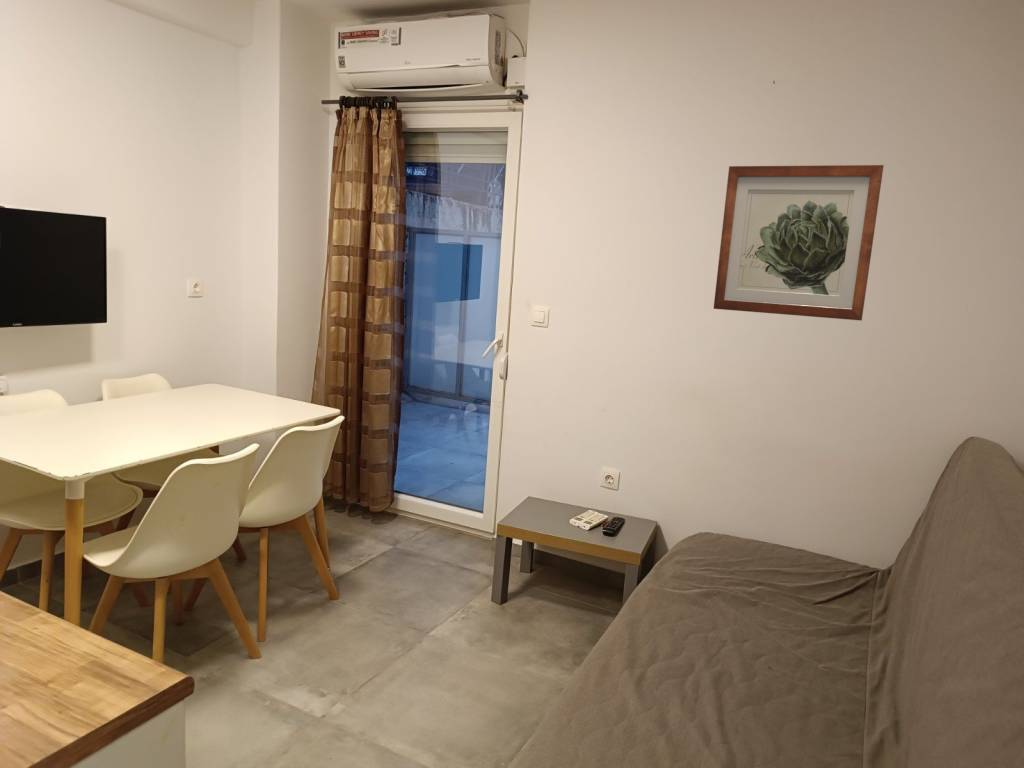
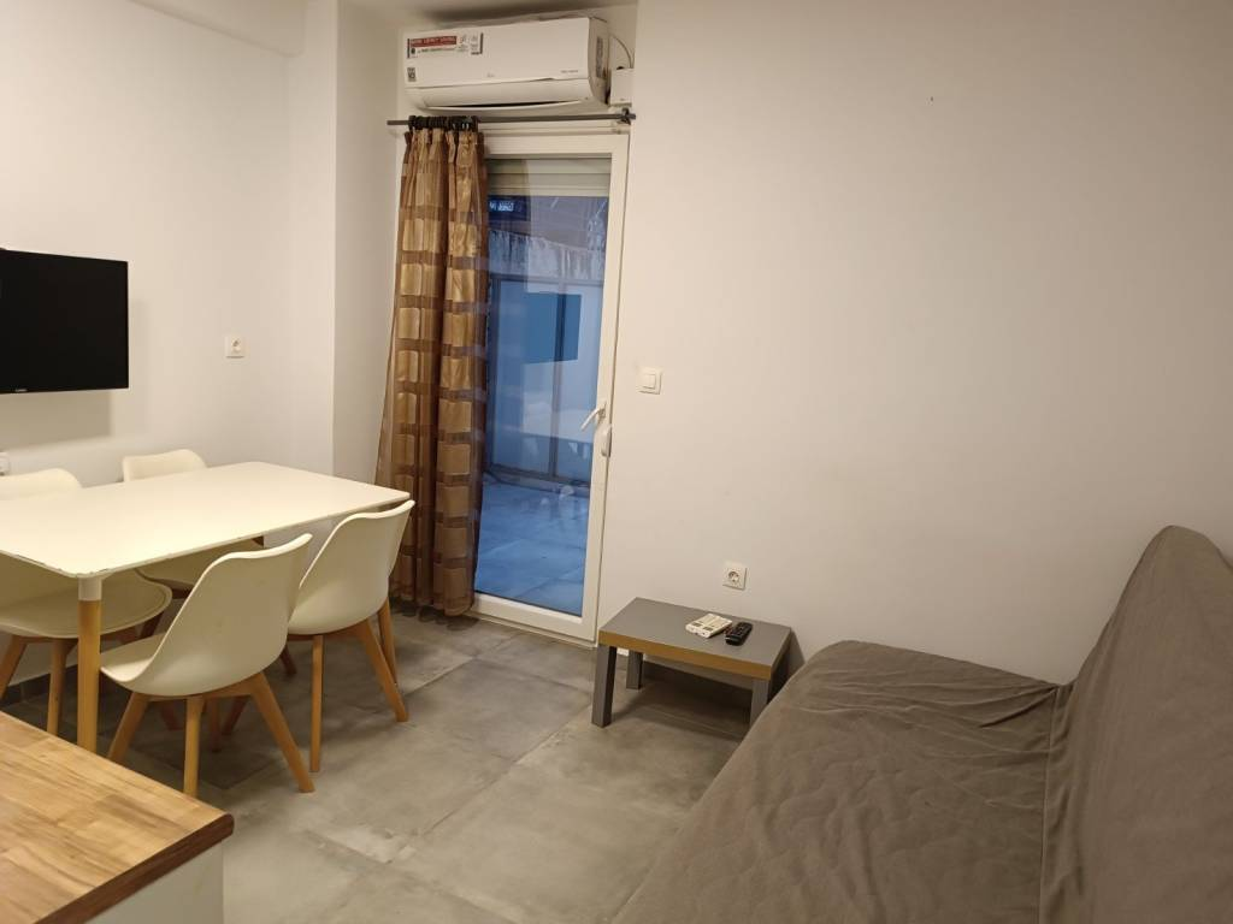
- wall art (793, 241)
